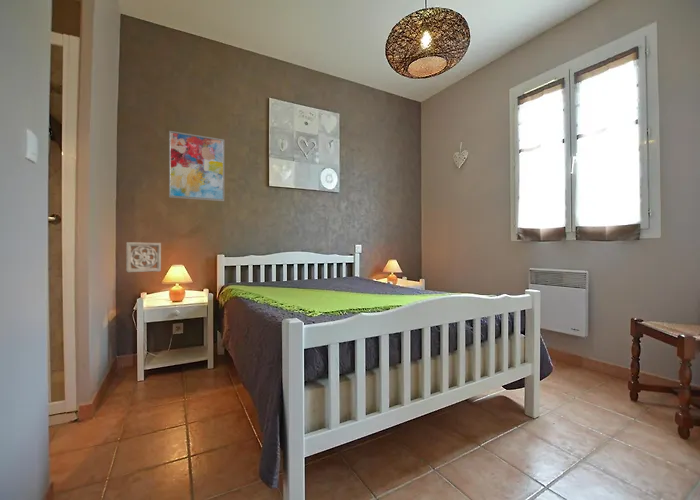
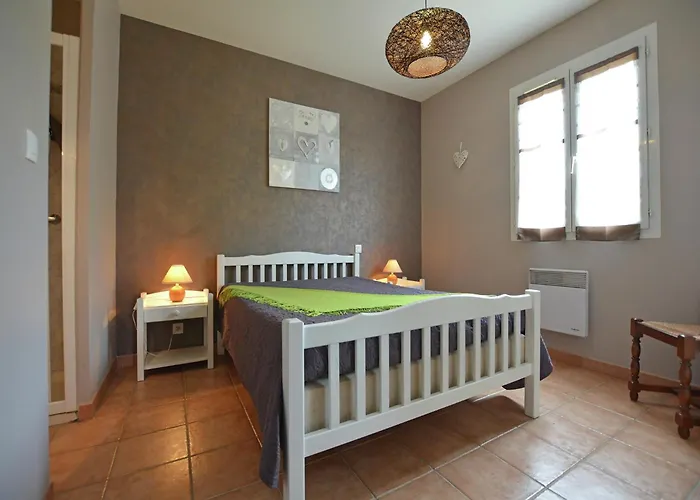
- wall art (197, 167)
- wall ornament (143, 257)
